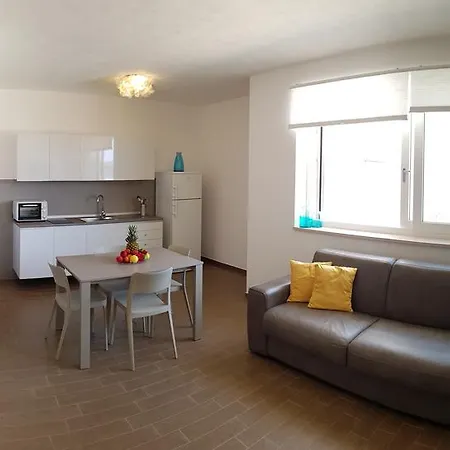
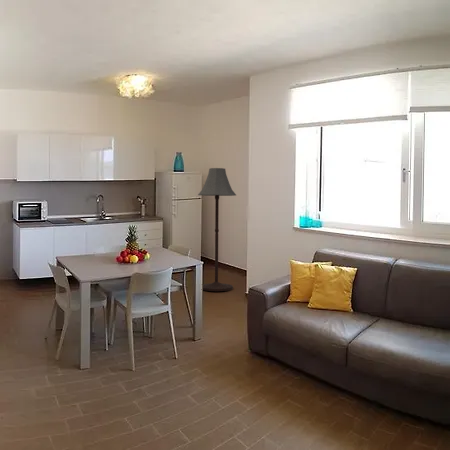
+ floor lamp (216, 228)
